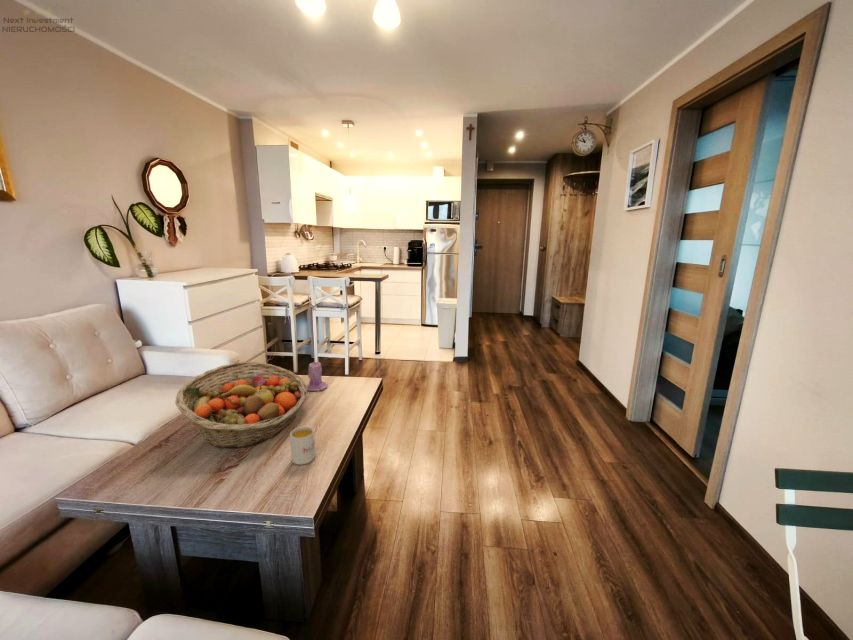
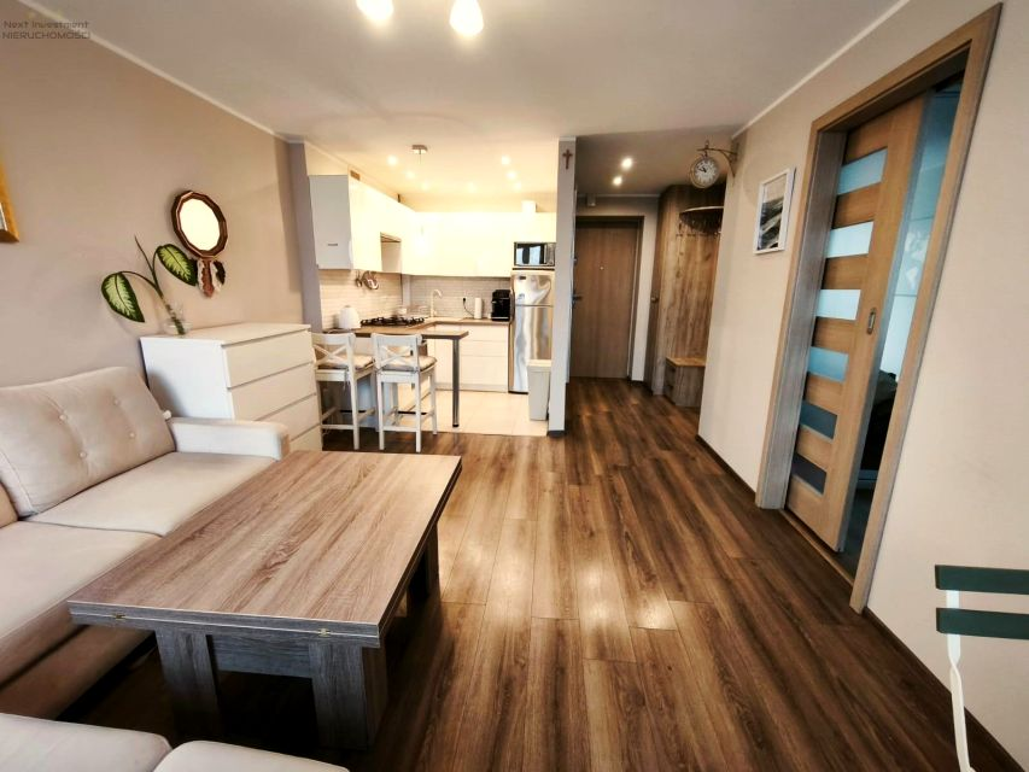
- candle (315, 373)
- mug (304, 442)
- fruit basket (249, 400)
